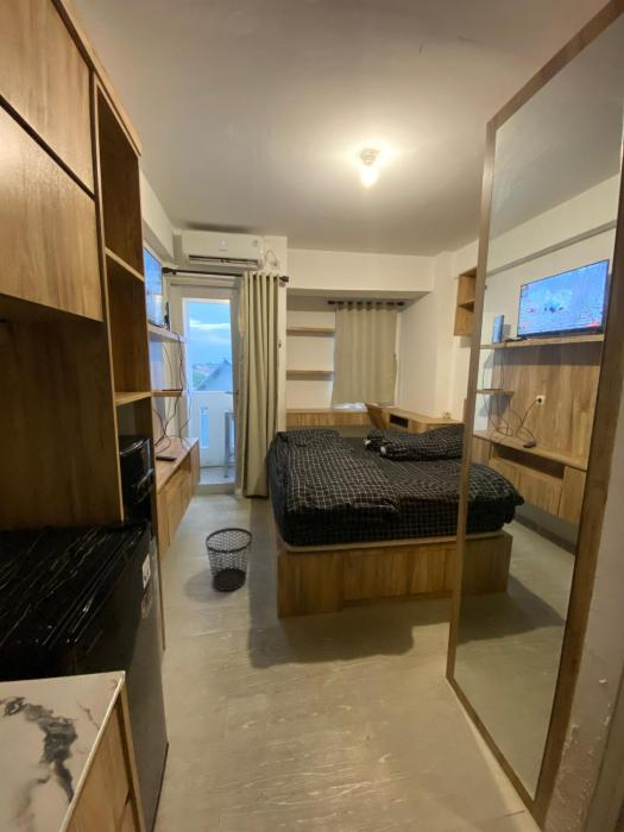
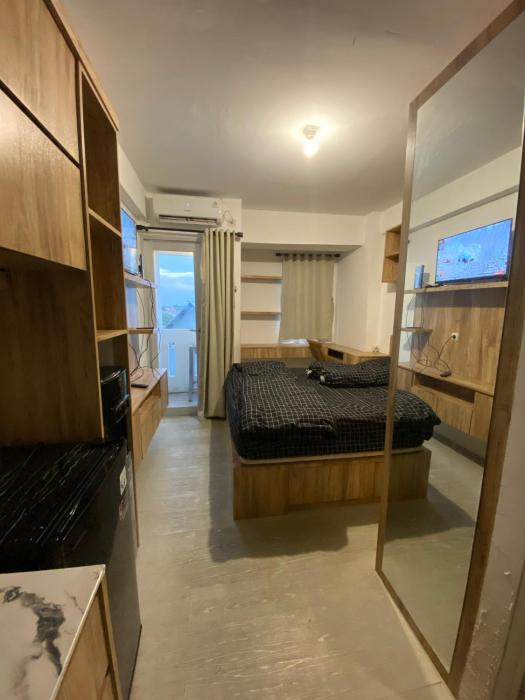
- wastebasket (229, 560)
